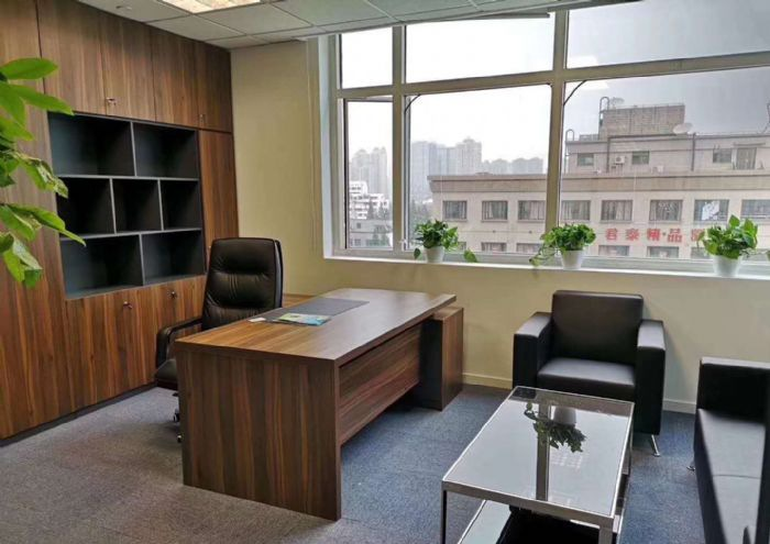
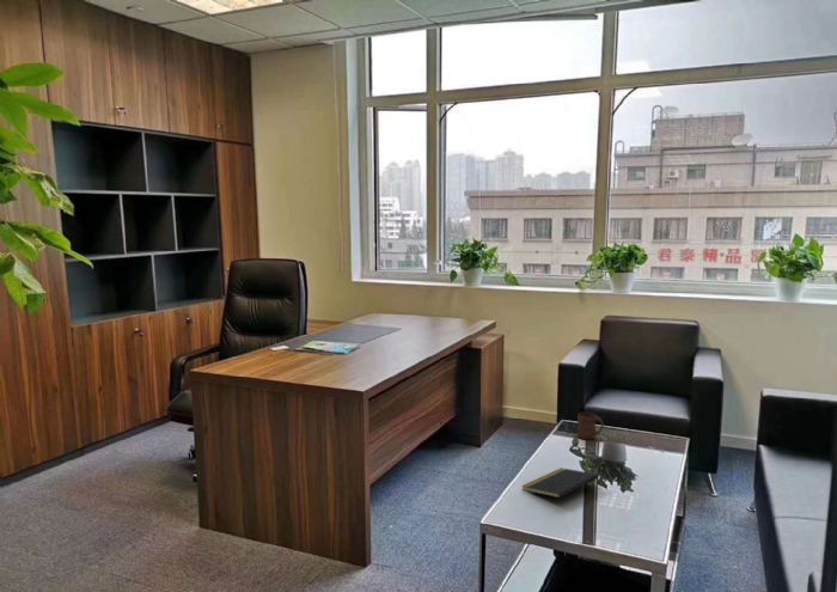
+ cup (588, 426)
+ notepad (560, 482)
